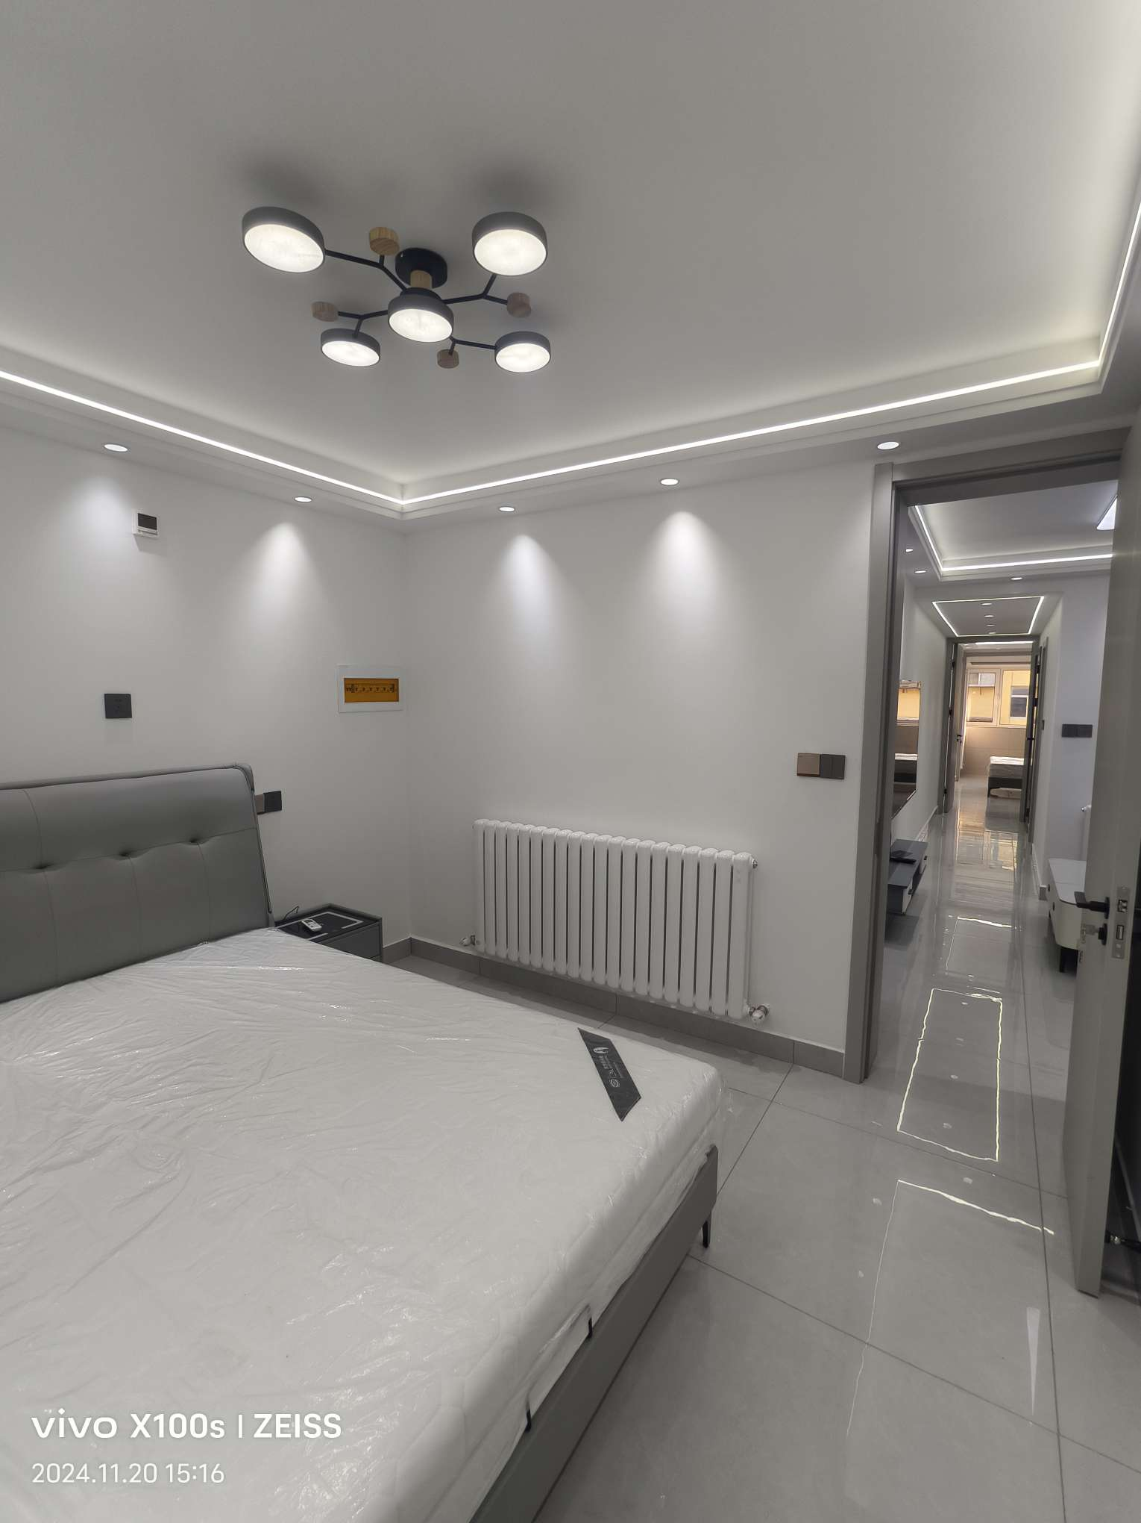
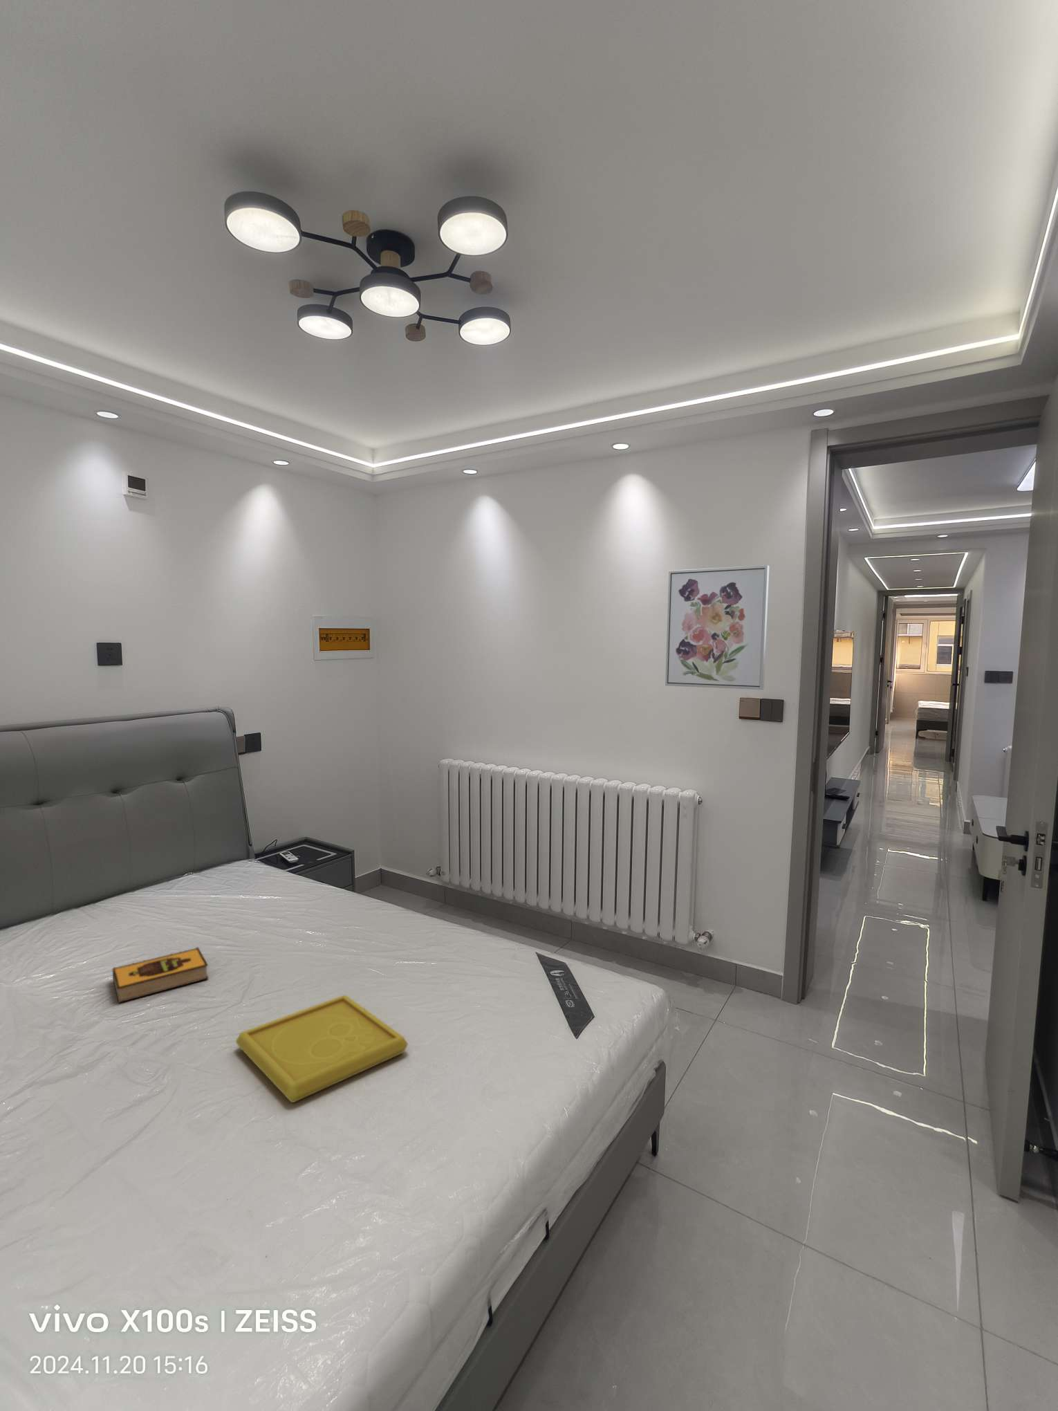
+ serving tray (321, 1042)
+ hardback book (160, 972)
+ wall art (715, 628)
